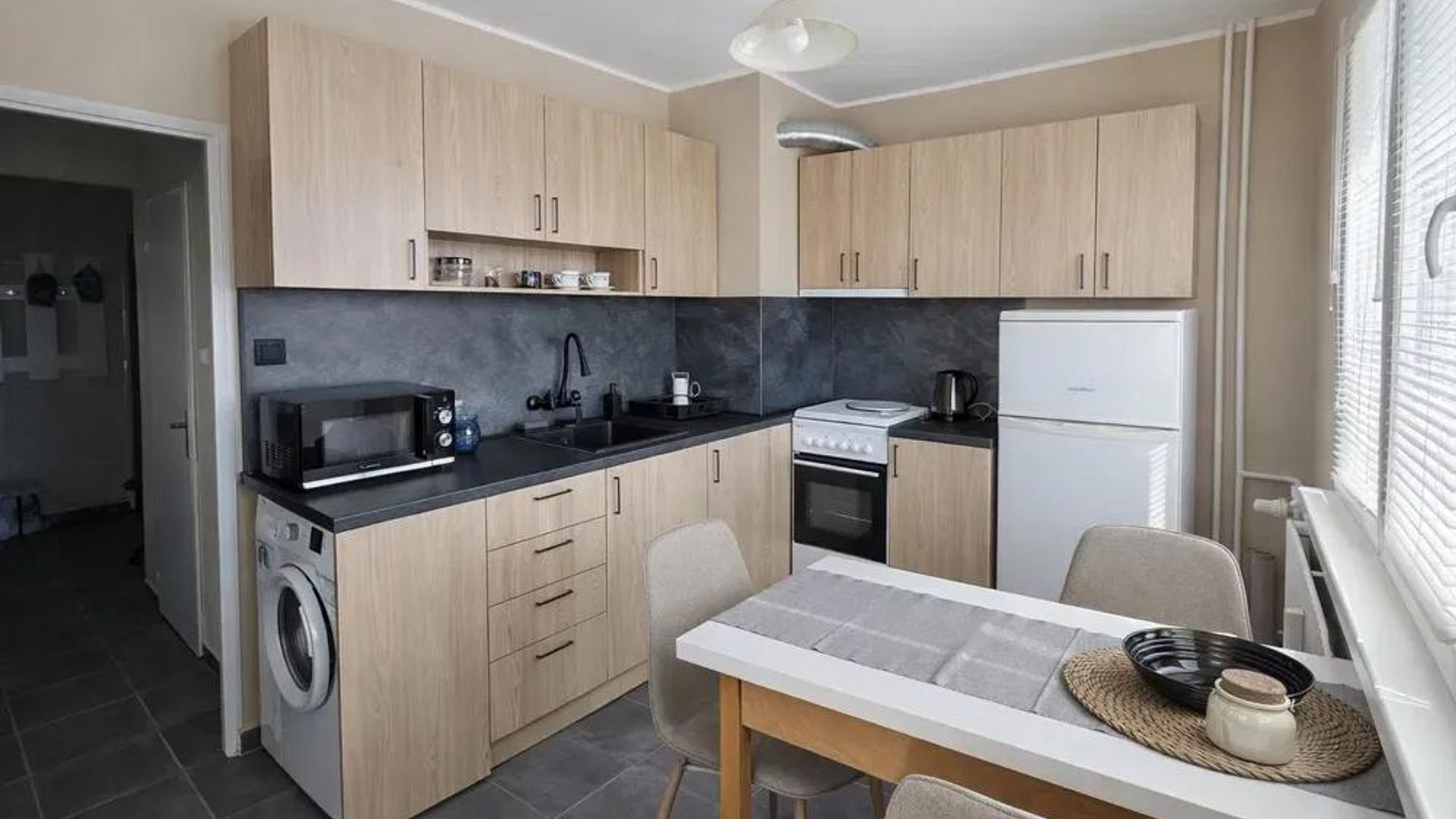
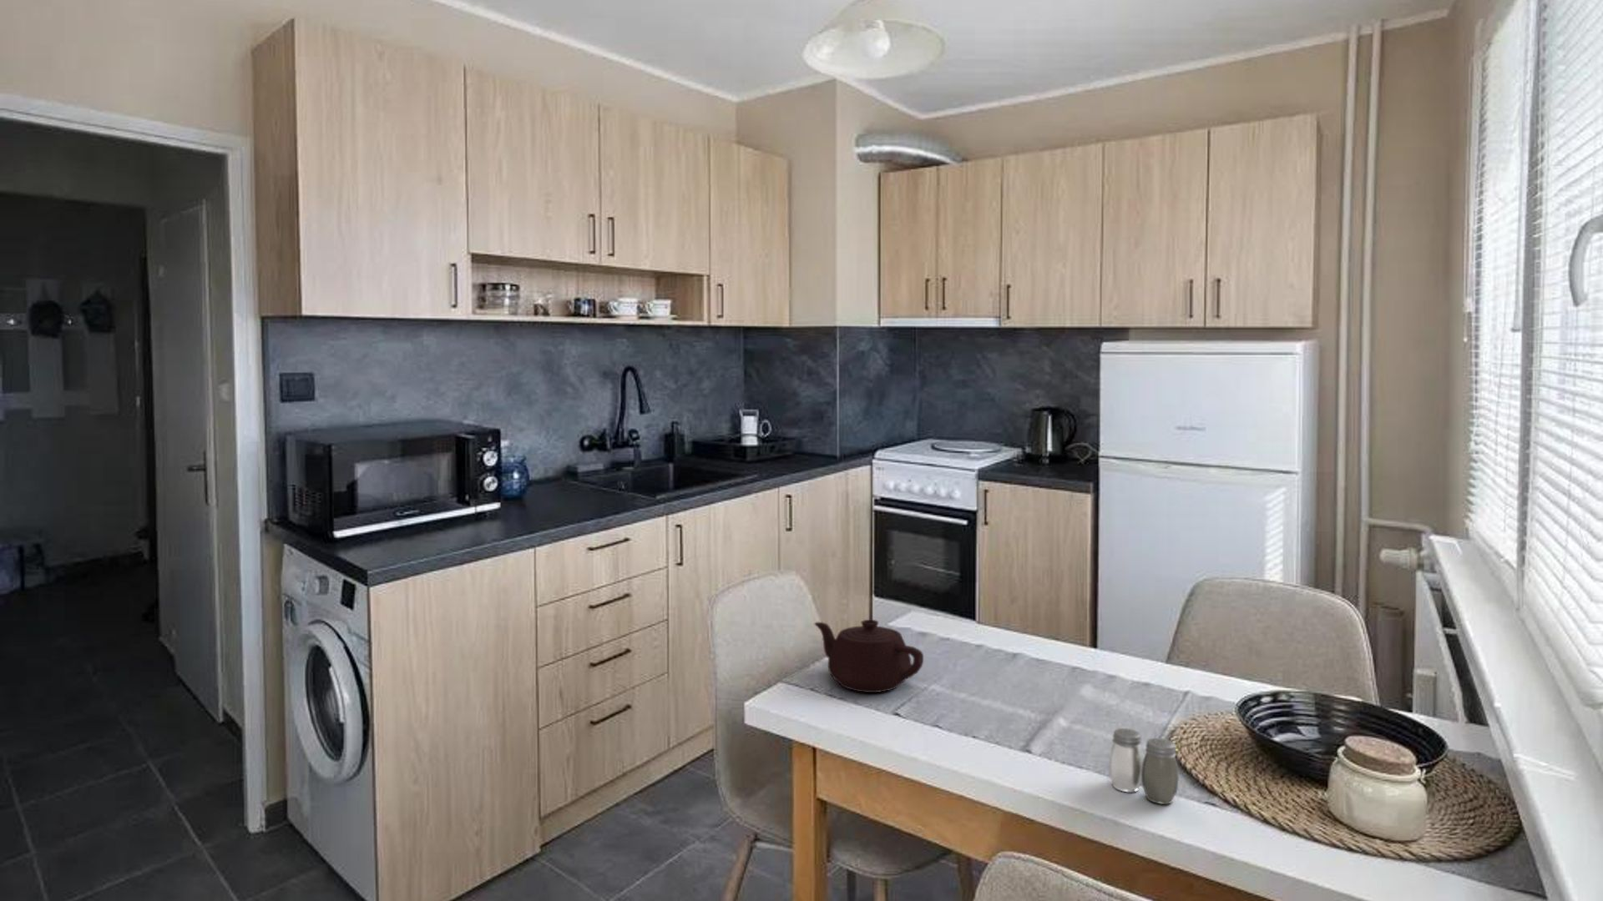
+ teapot (865, 651)
+ salt and pepper shaker (1143, 765)
